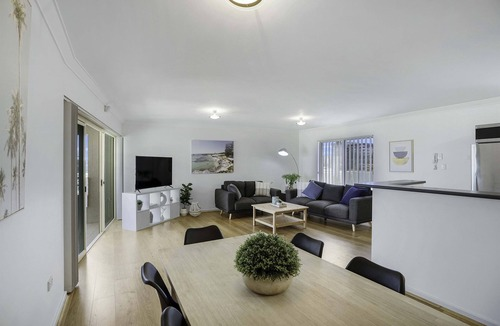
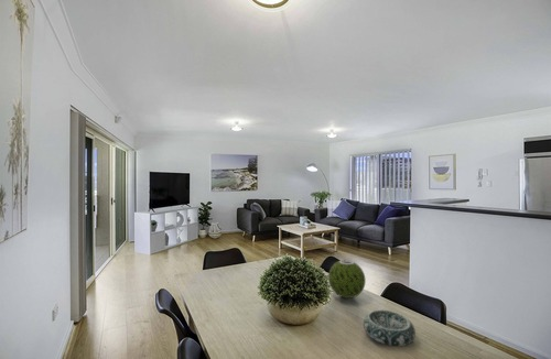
+ decorative ball (346, 278)
+ decorative bowl (388, 327)
